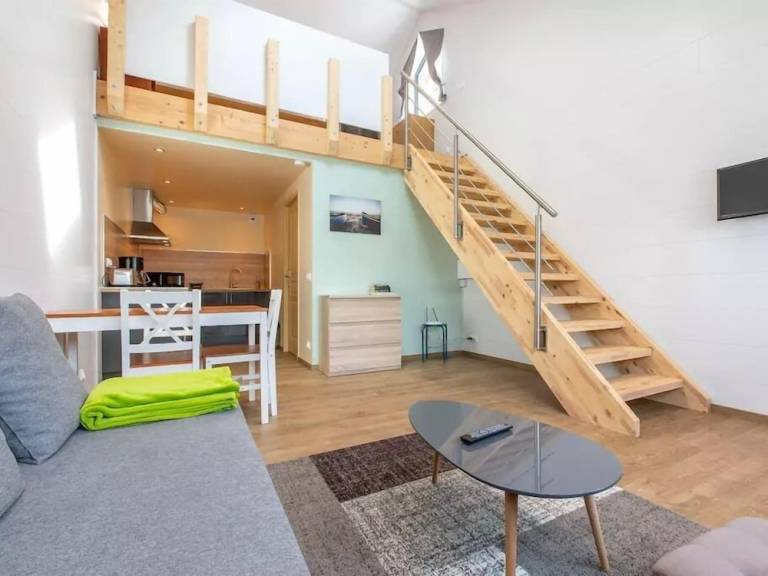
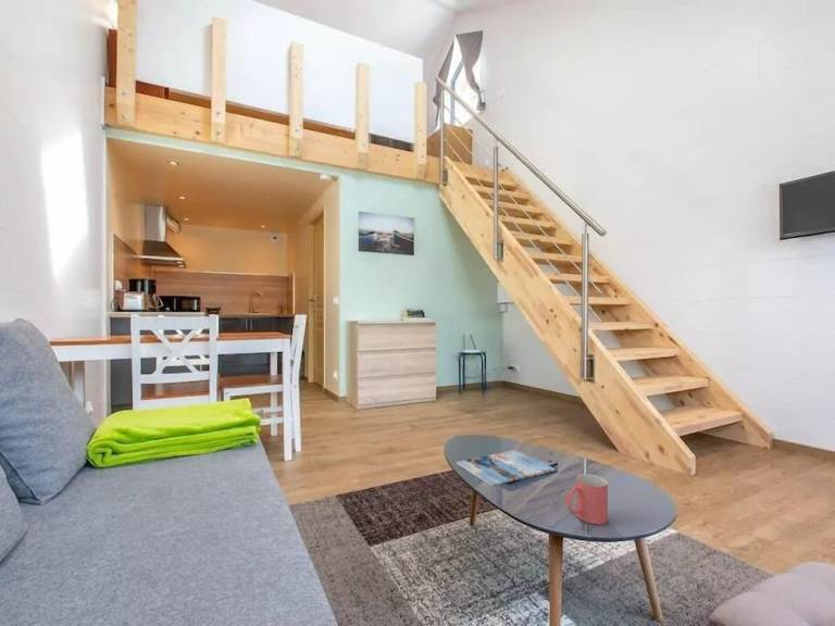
+ mug (585, 500)
+ magazine (504, 466)
